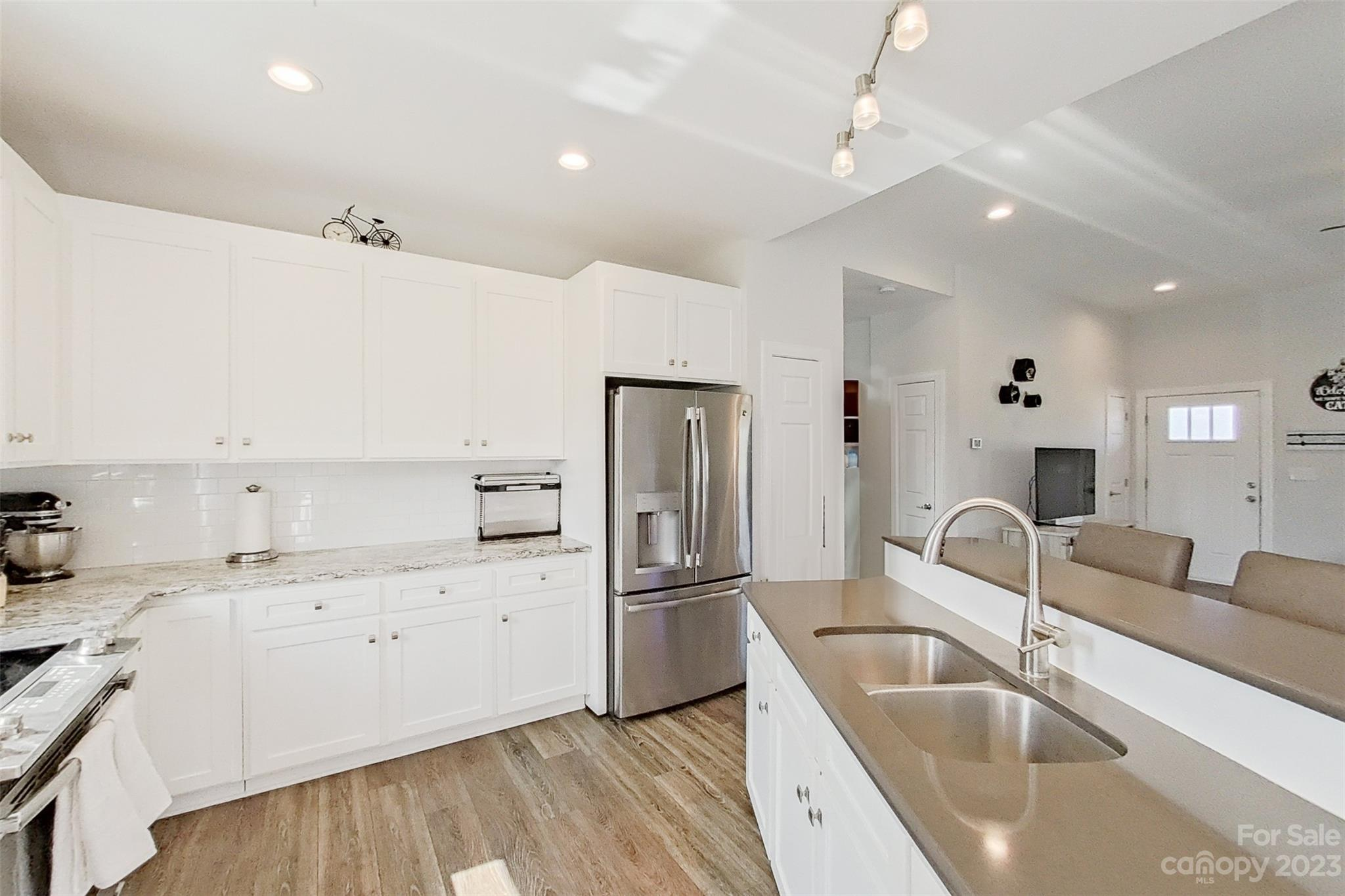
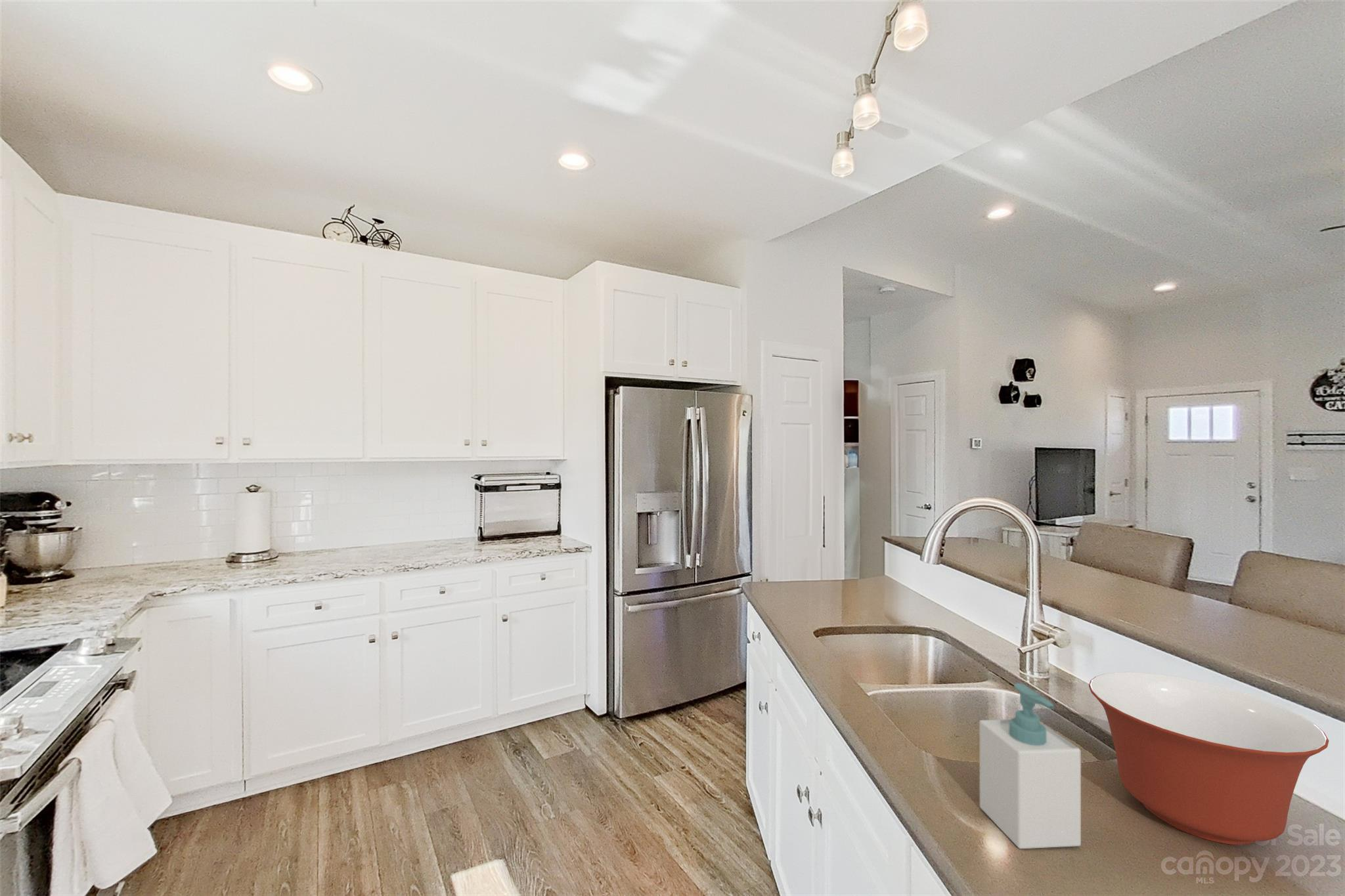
+ mixing bowl (1196, 760)
+ soap bottle (1028, 757)
